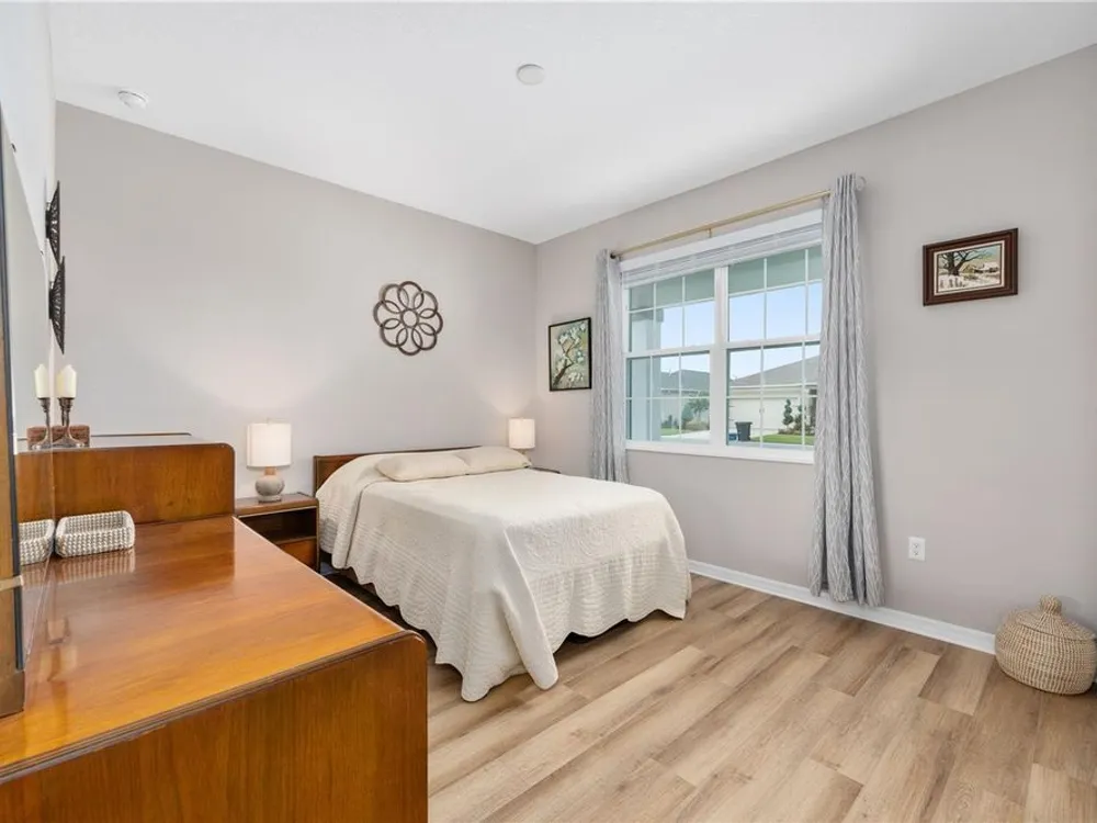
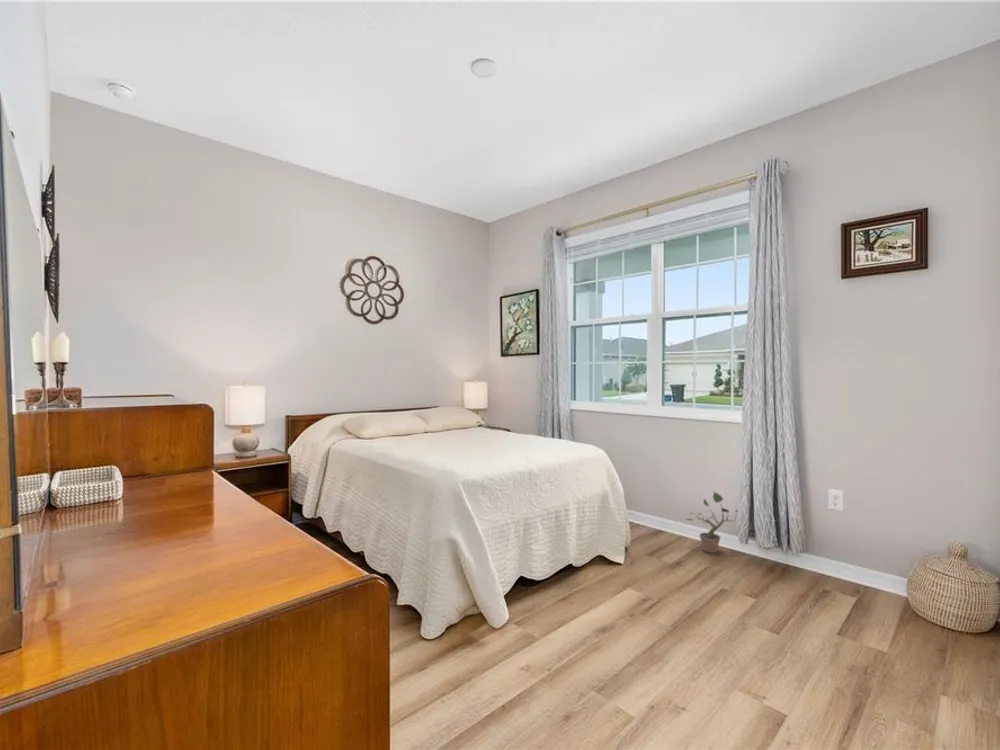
+ potted plant (712, 523)
